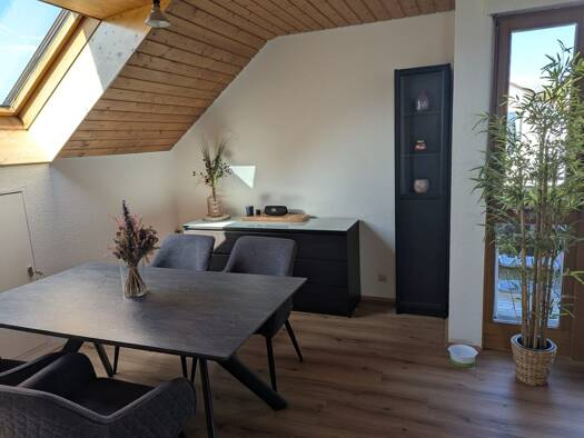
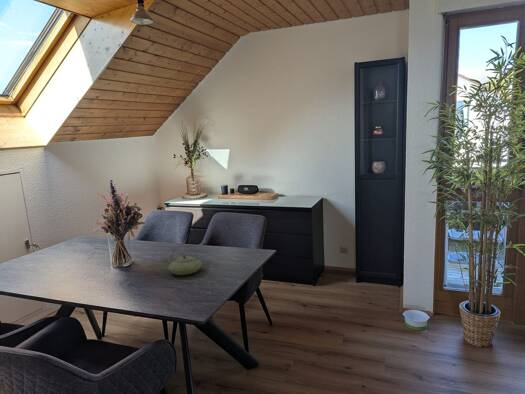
+ teapot (182, 258)
